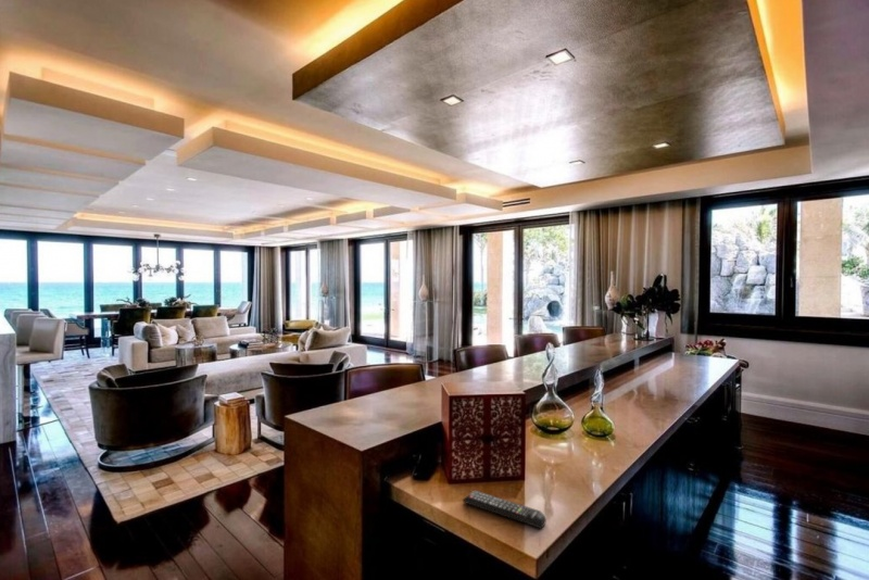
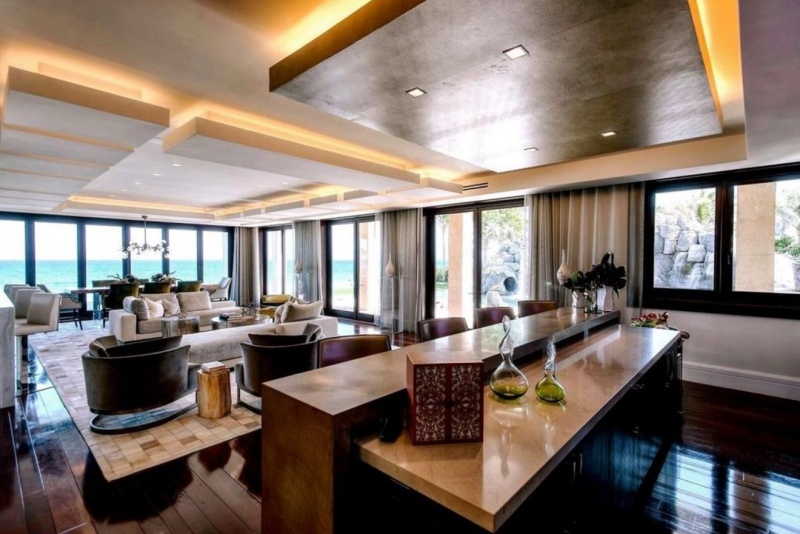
- remote control (502, 507)
